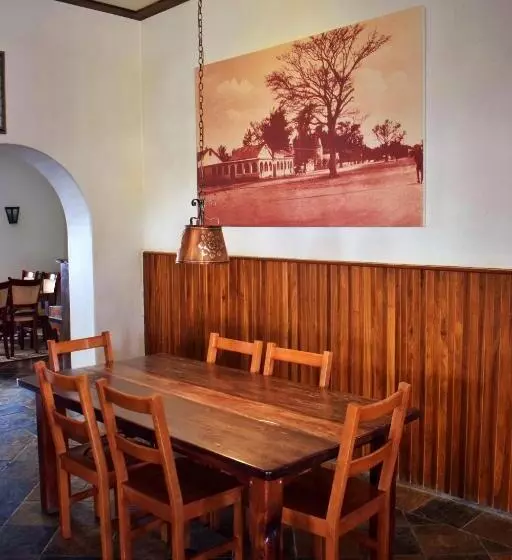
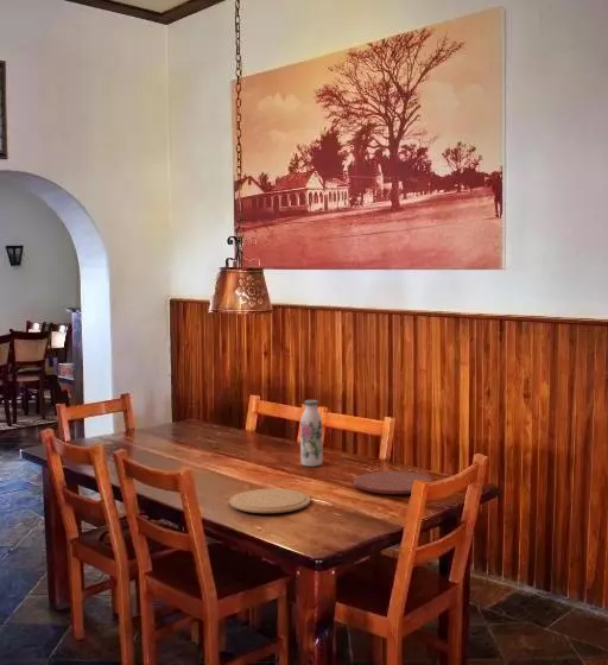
+ plate (270, 499)
+ water bottle (311, 432)
+ plate (393, 482)
